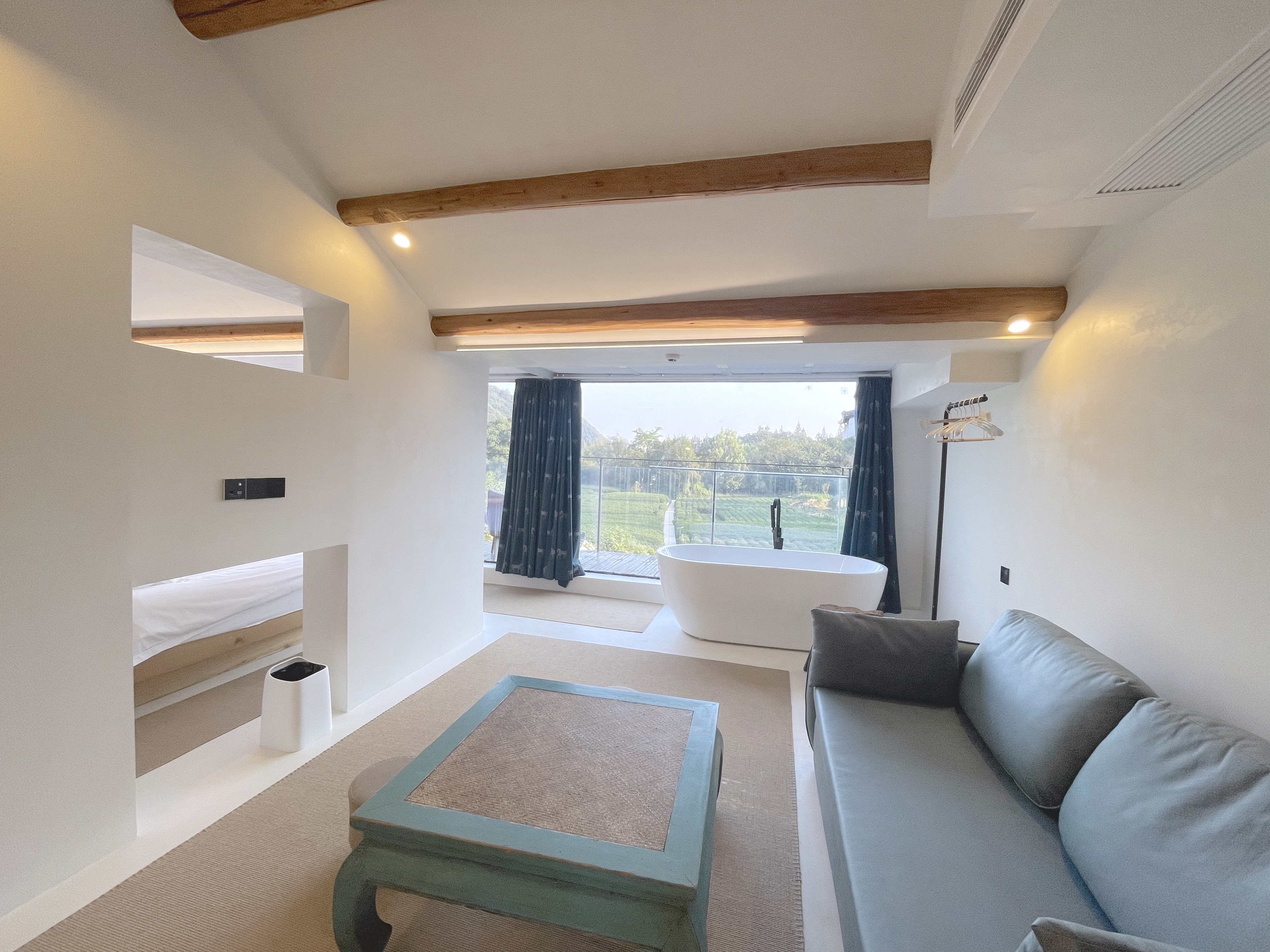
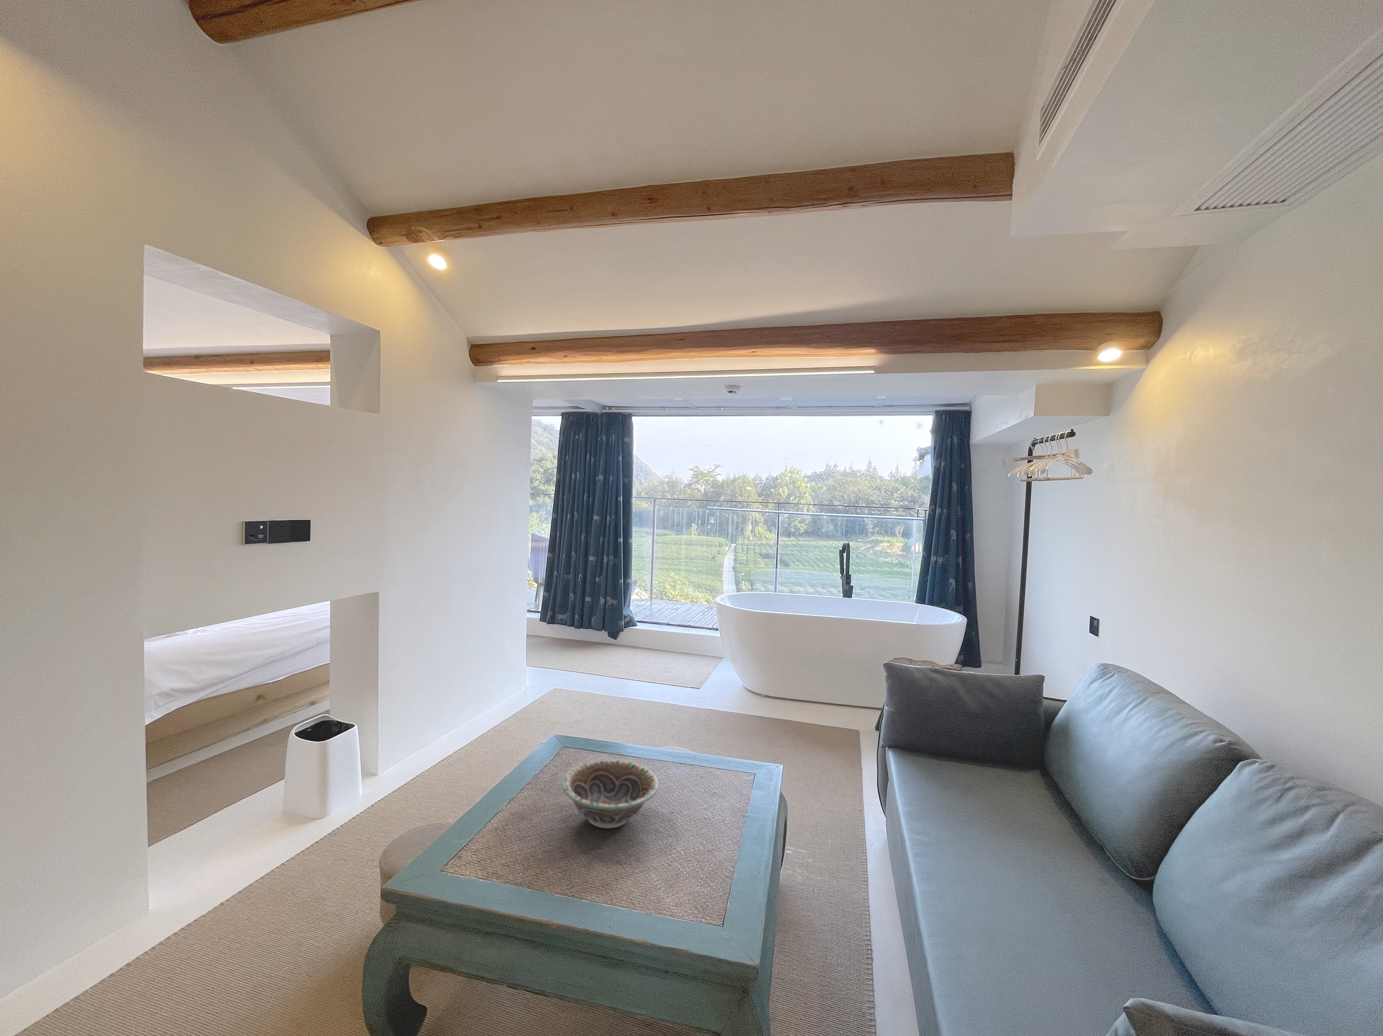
+ decorative bowl (610, 799)
